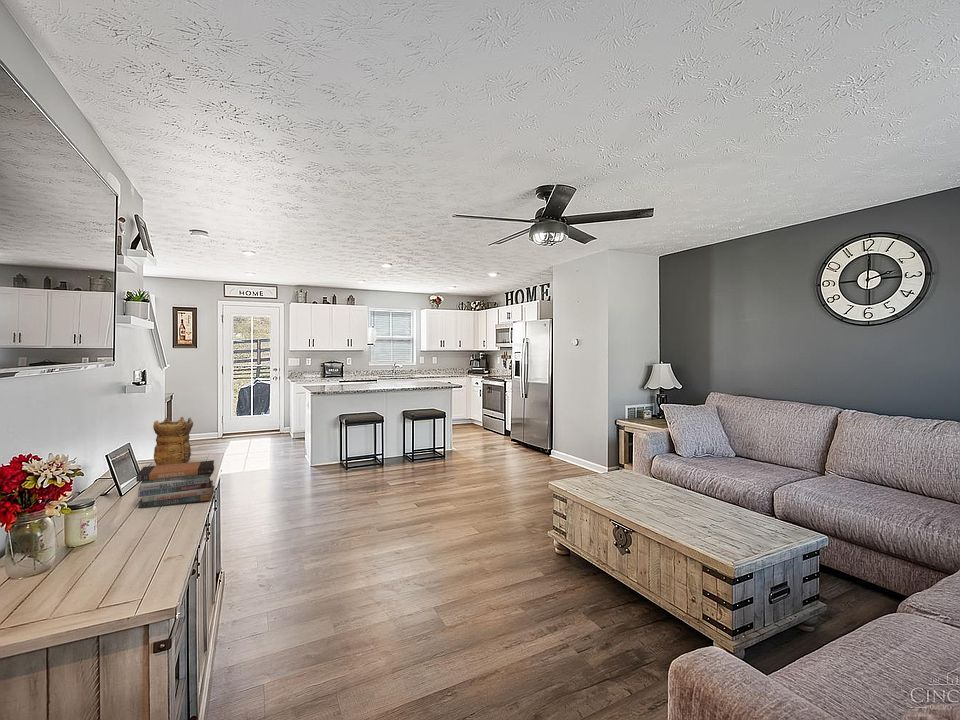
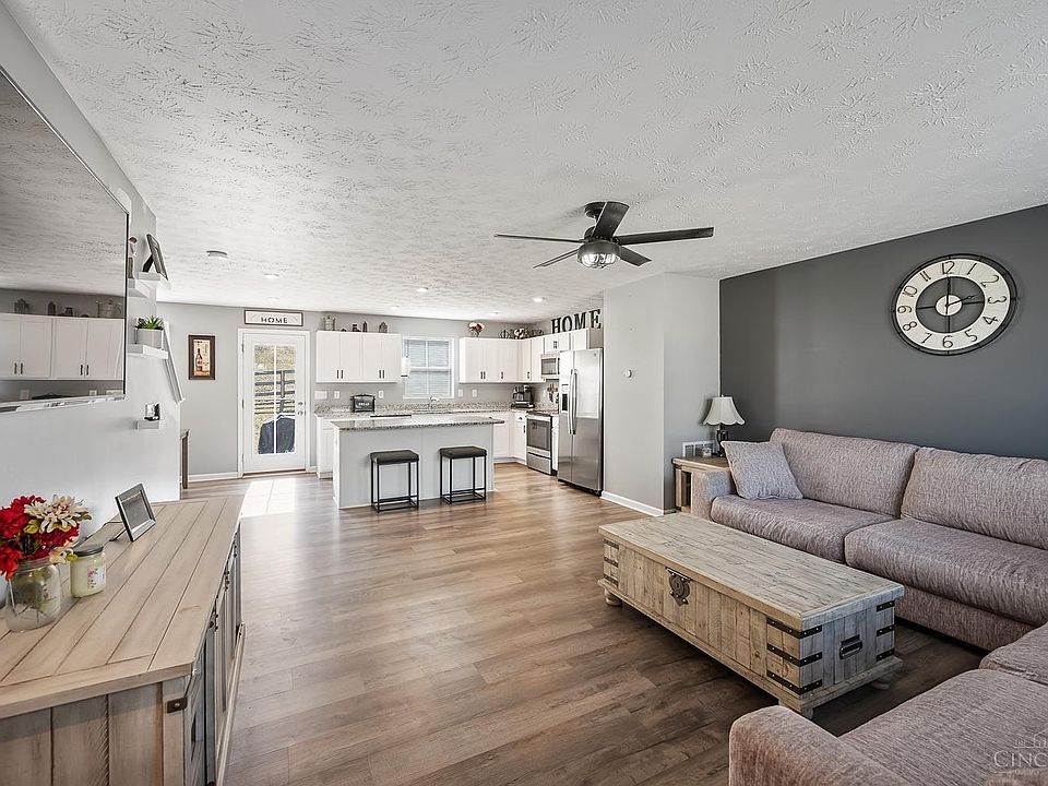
- vase (173, 442)
- book stack (177, 483)
